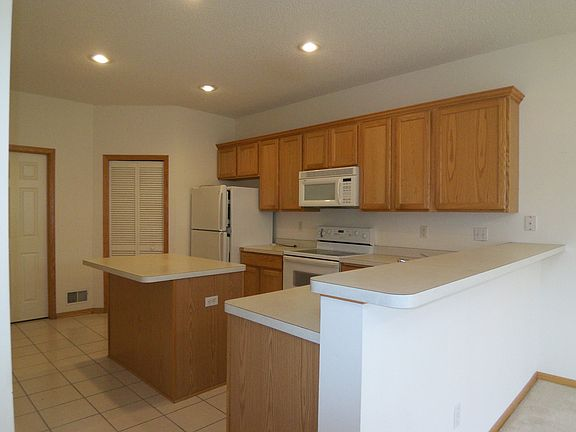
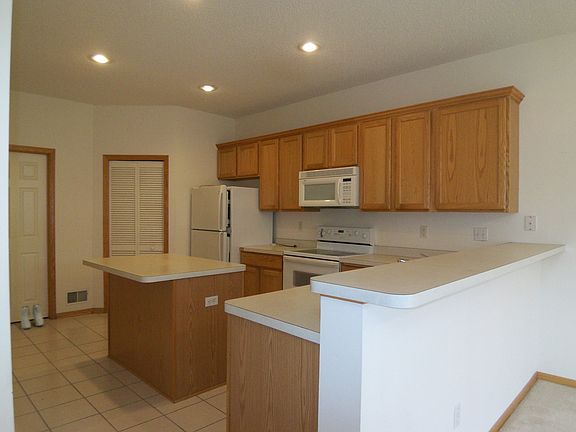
+ boots (33, 316)
